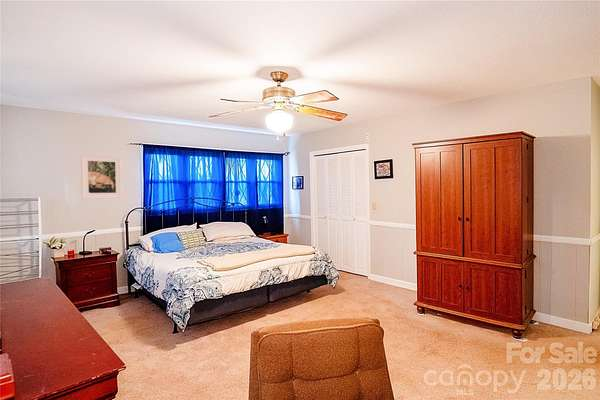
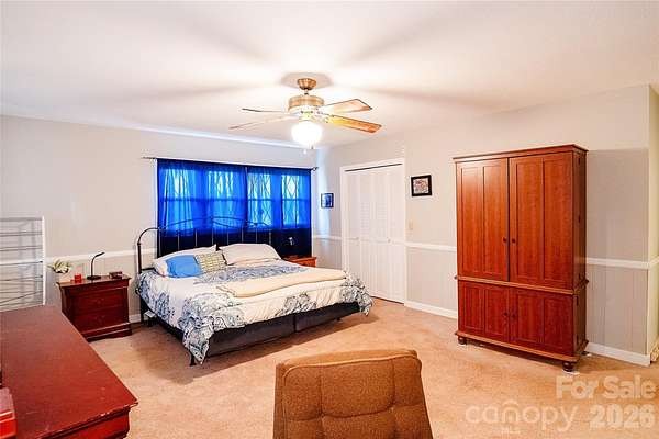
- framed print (102, 177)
